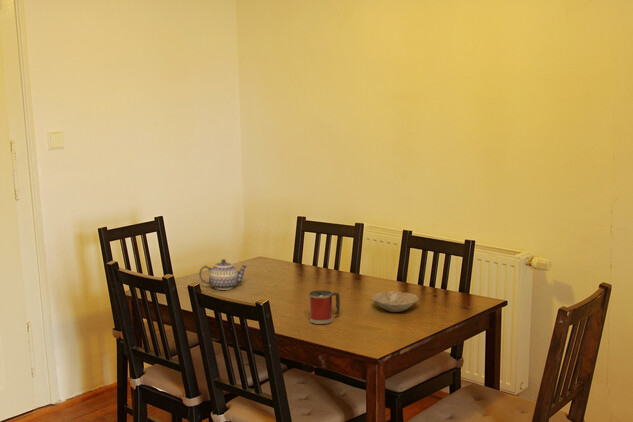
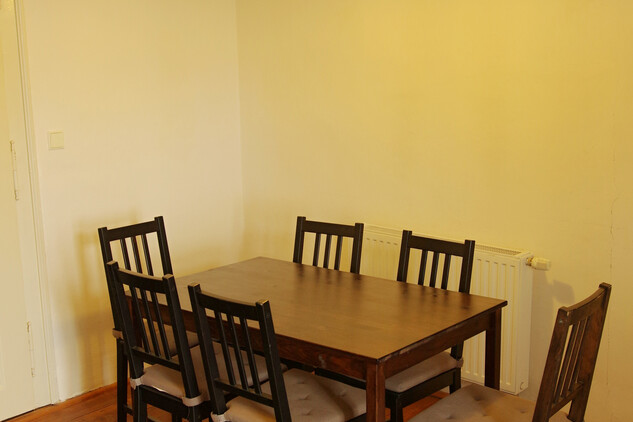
- teapot (223, 273)
- mug (324, 306)
- bowl (394, 303)
